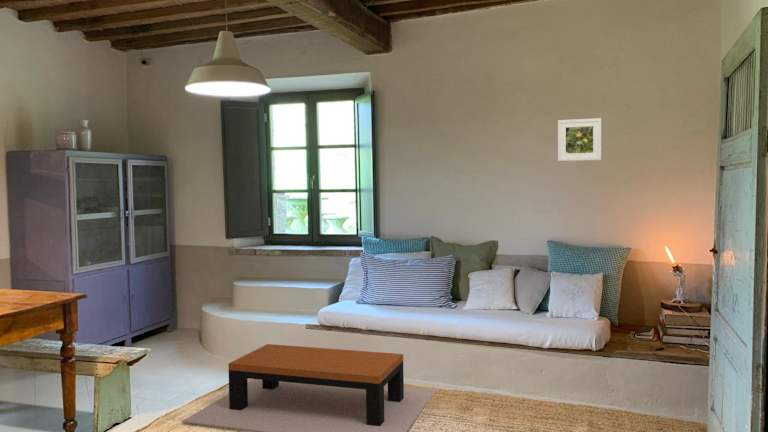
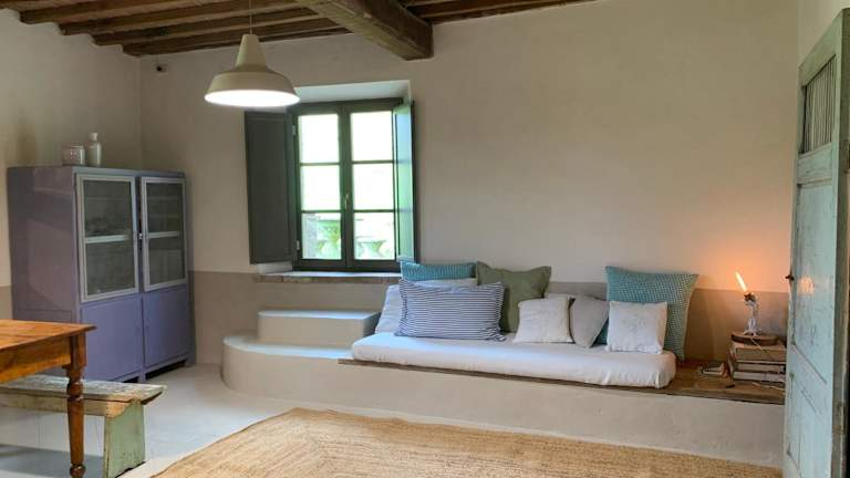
- coffee table (318, 381)
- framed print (579, 139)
